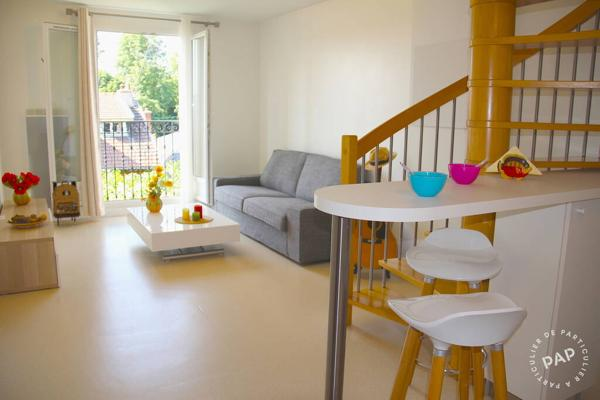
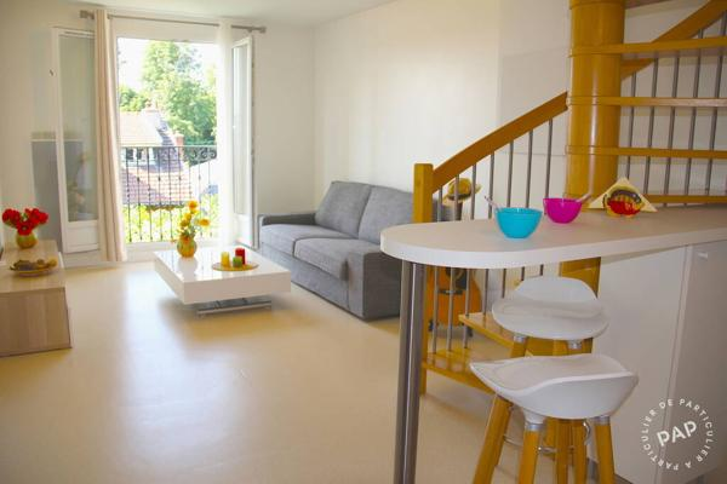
- backpack (65, 202)
